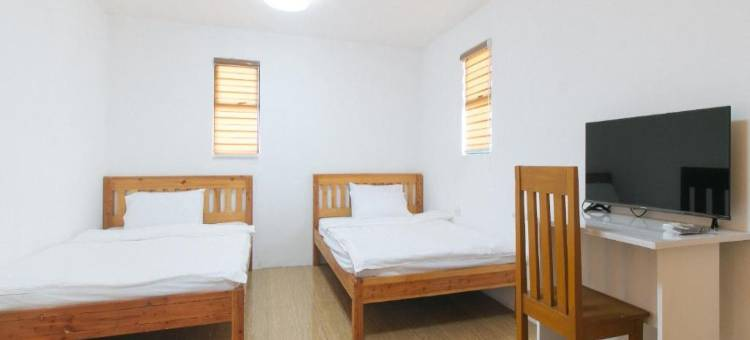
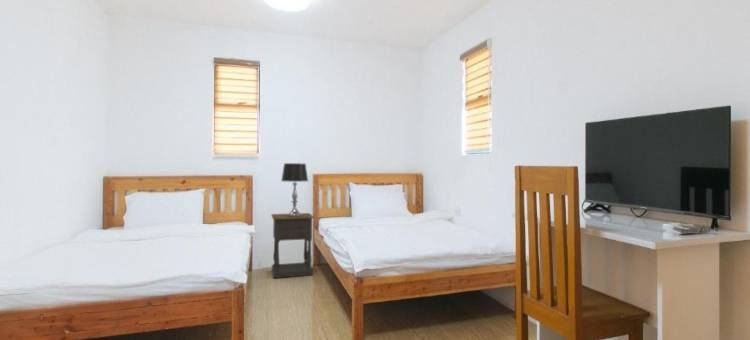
+ table lamp (294, 189)
+ nightstand (292, 239)
